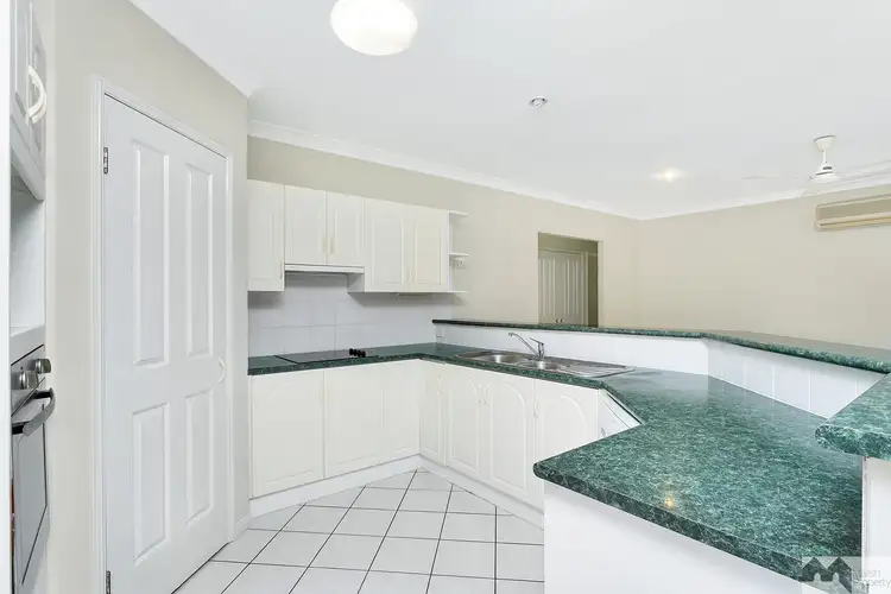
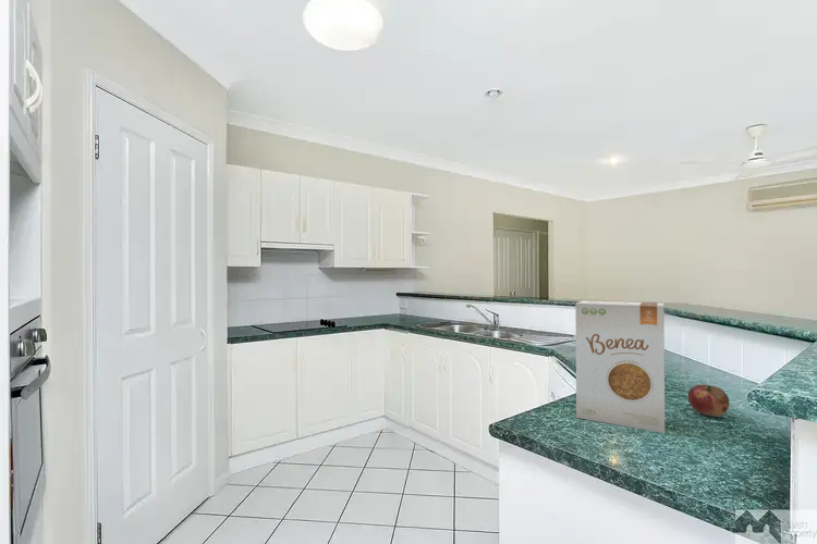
+ food box (620, 360)
+ fruit (708, 399)
